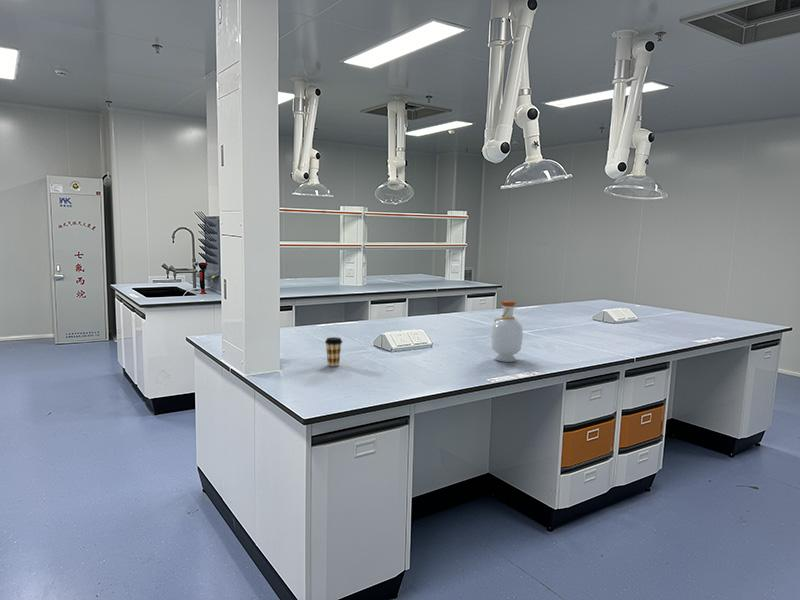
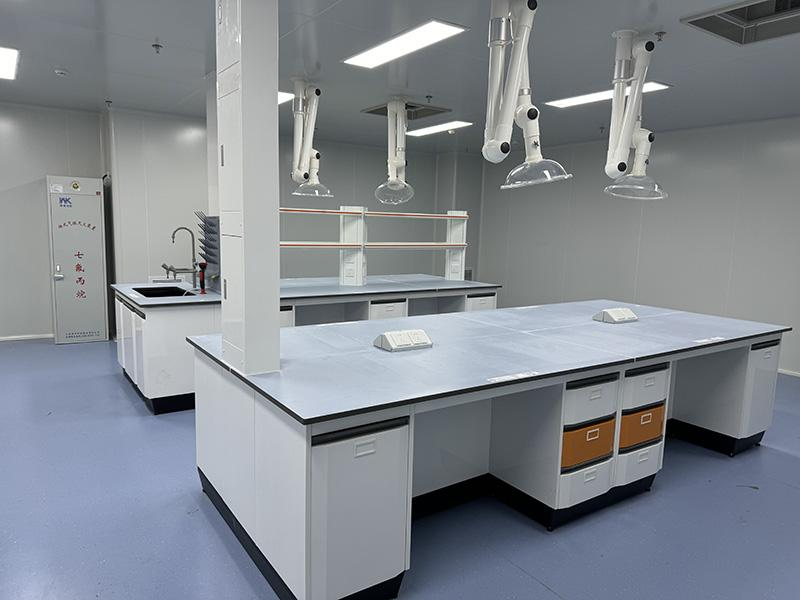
- coffee cup (333, 351)
- bottle (506, 330)
